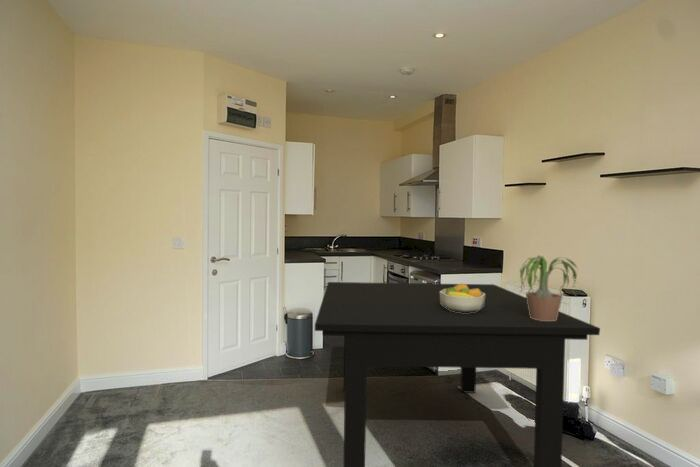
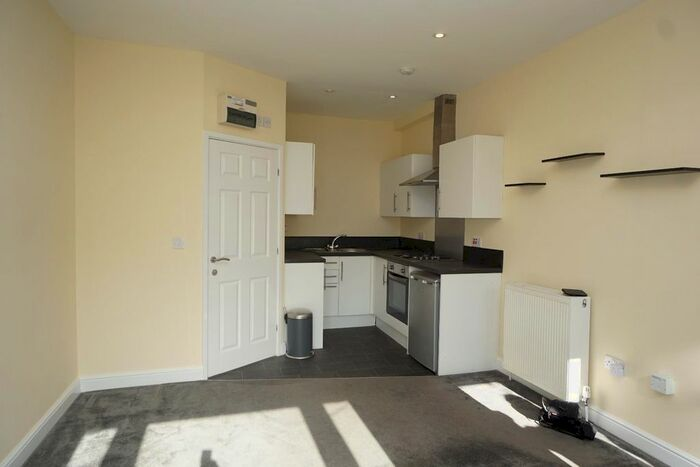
- potted plant (545, 286)
- fruit bowl (462, 296)
- dining table (426, 365)
